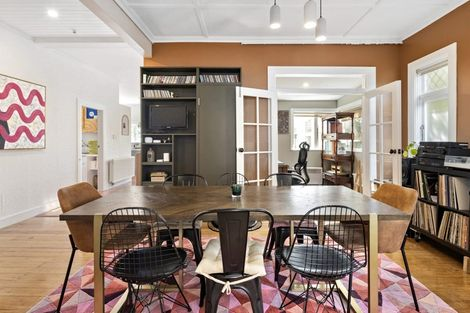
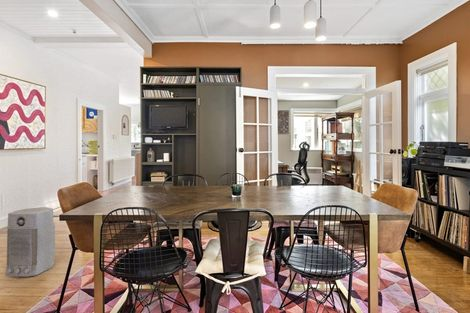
+ air purifier (33, 239)
